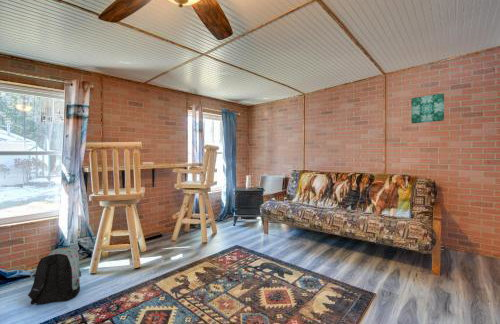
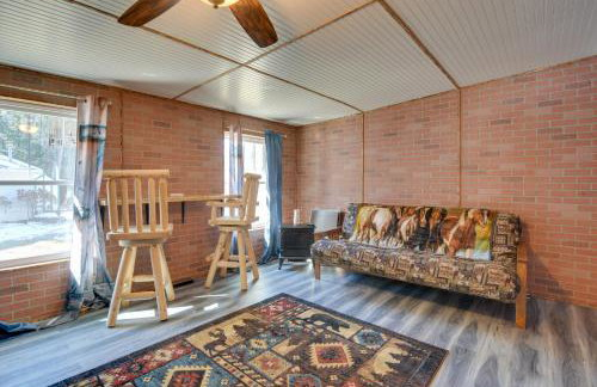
- wall art (427, 109)
- backpack (58, 273)
